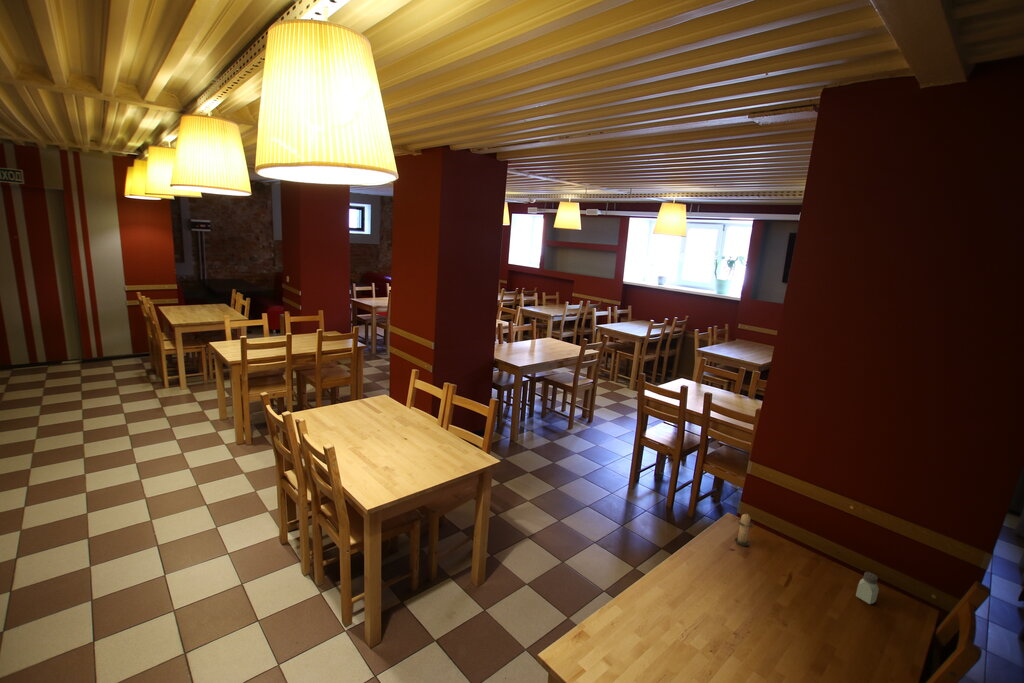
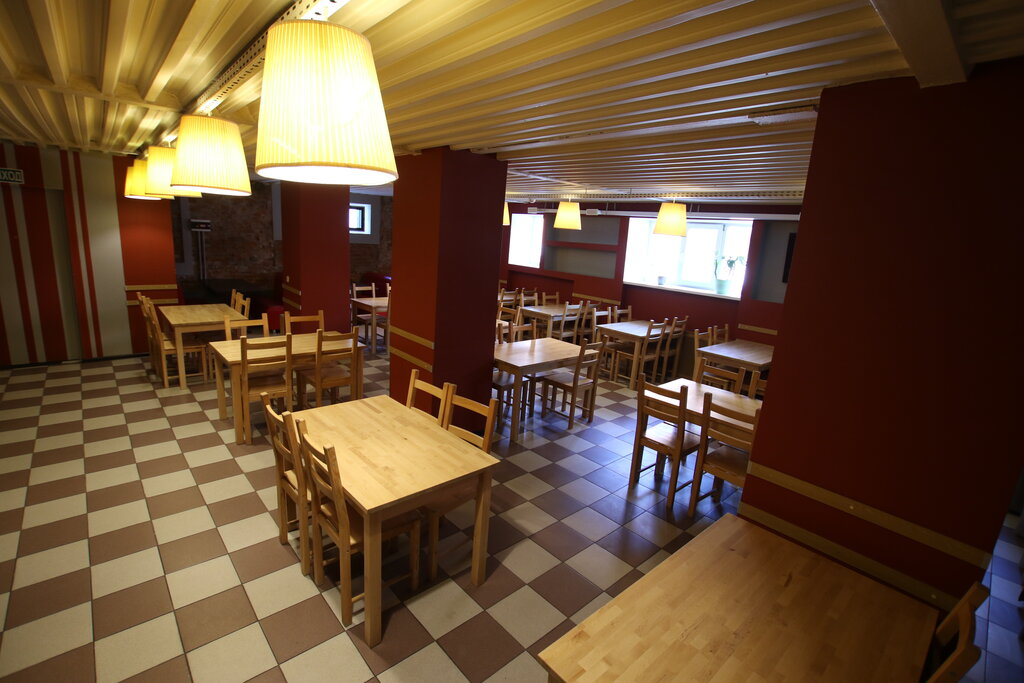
- saltshaker (868, 587)
- candle (744, 527)
